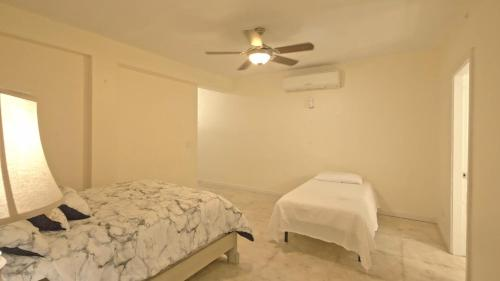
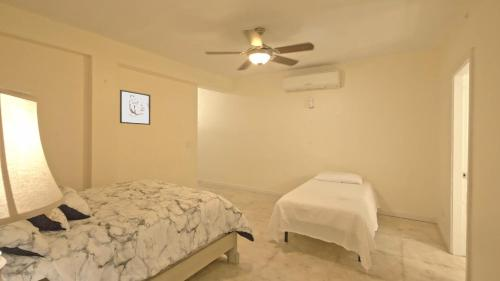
+ wall art (135, 108)
